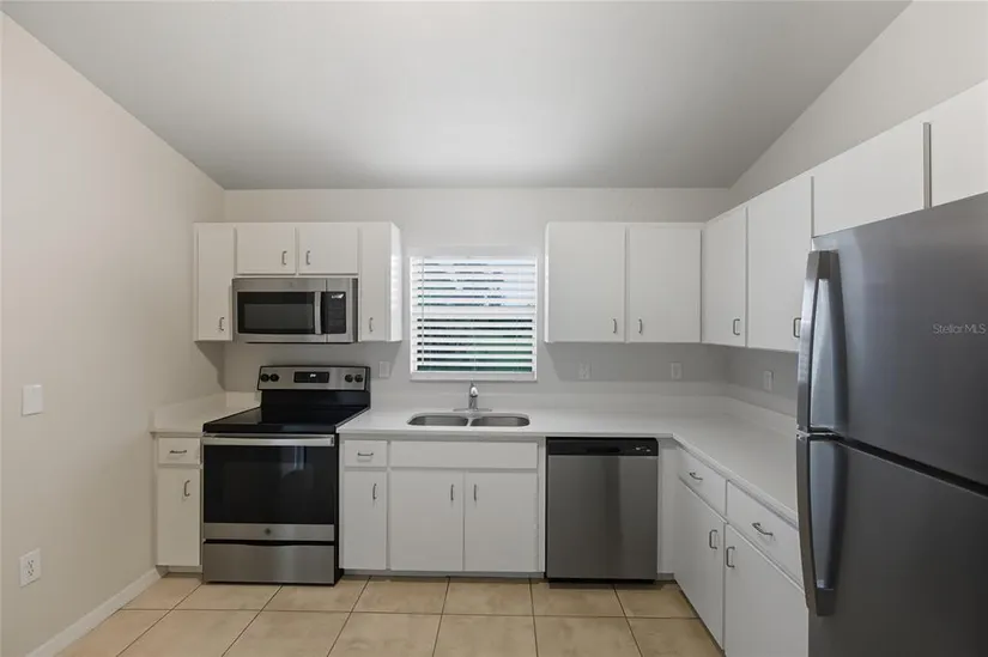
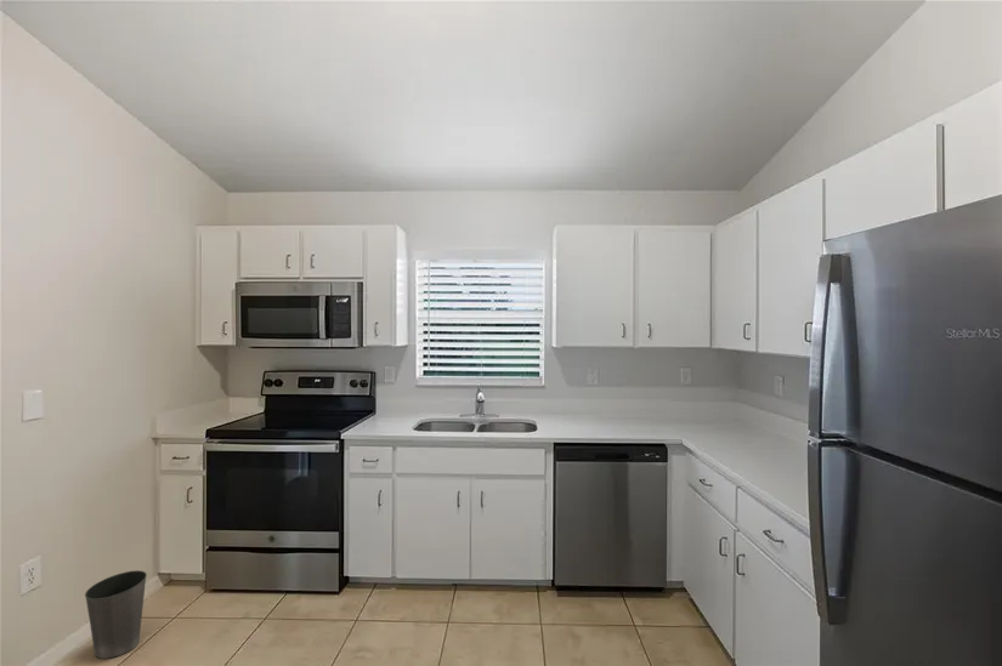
+ waste basket (117, 615)
